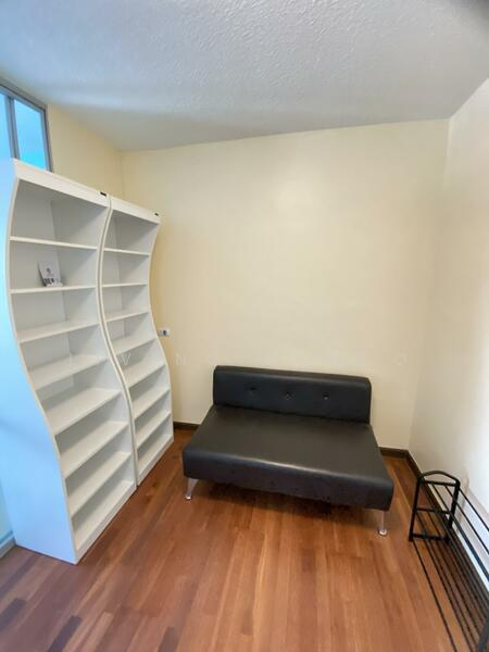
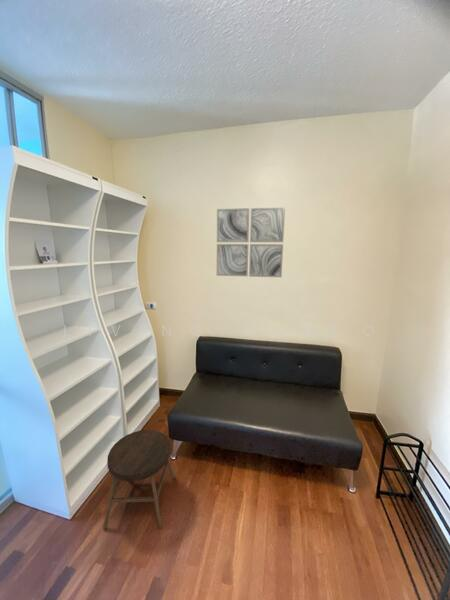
+ wall art (250, 244)
+ stool (141, 475)
